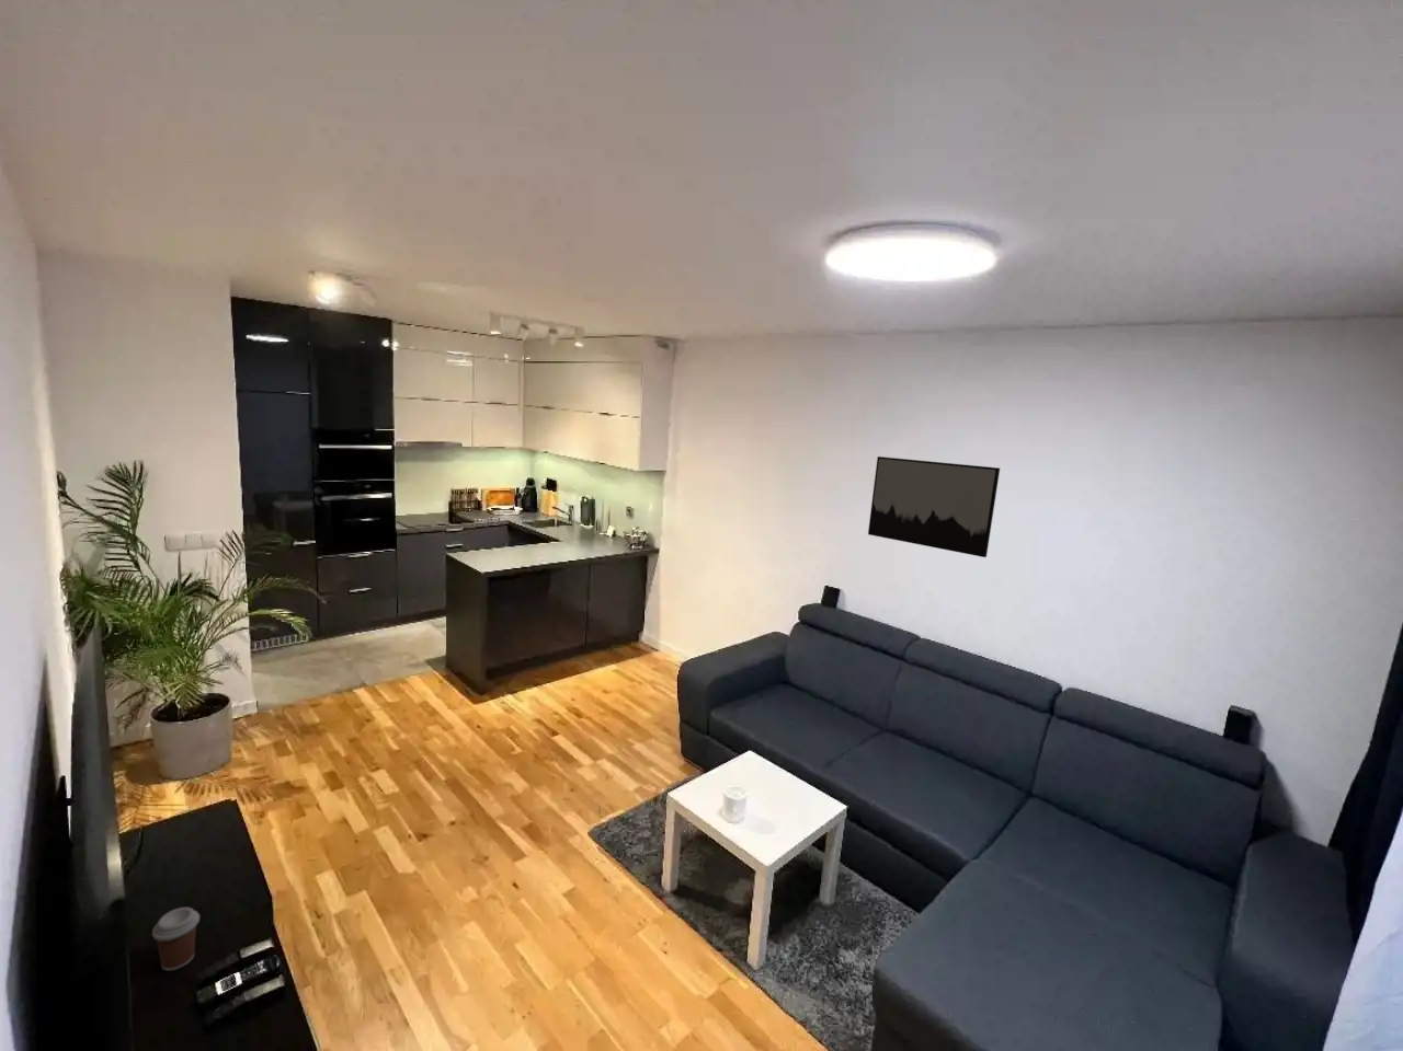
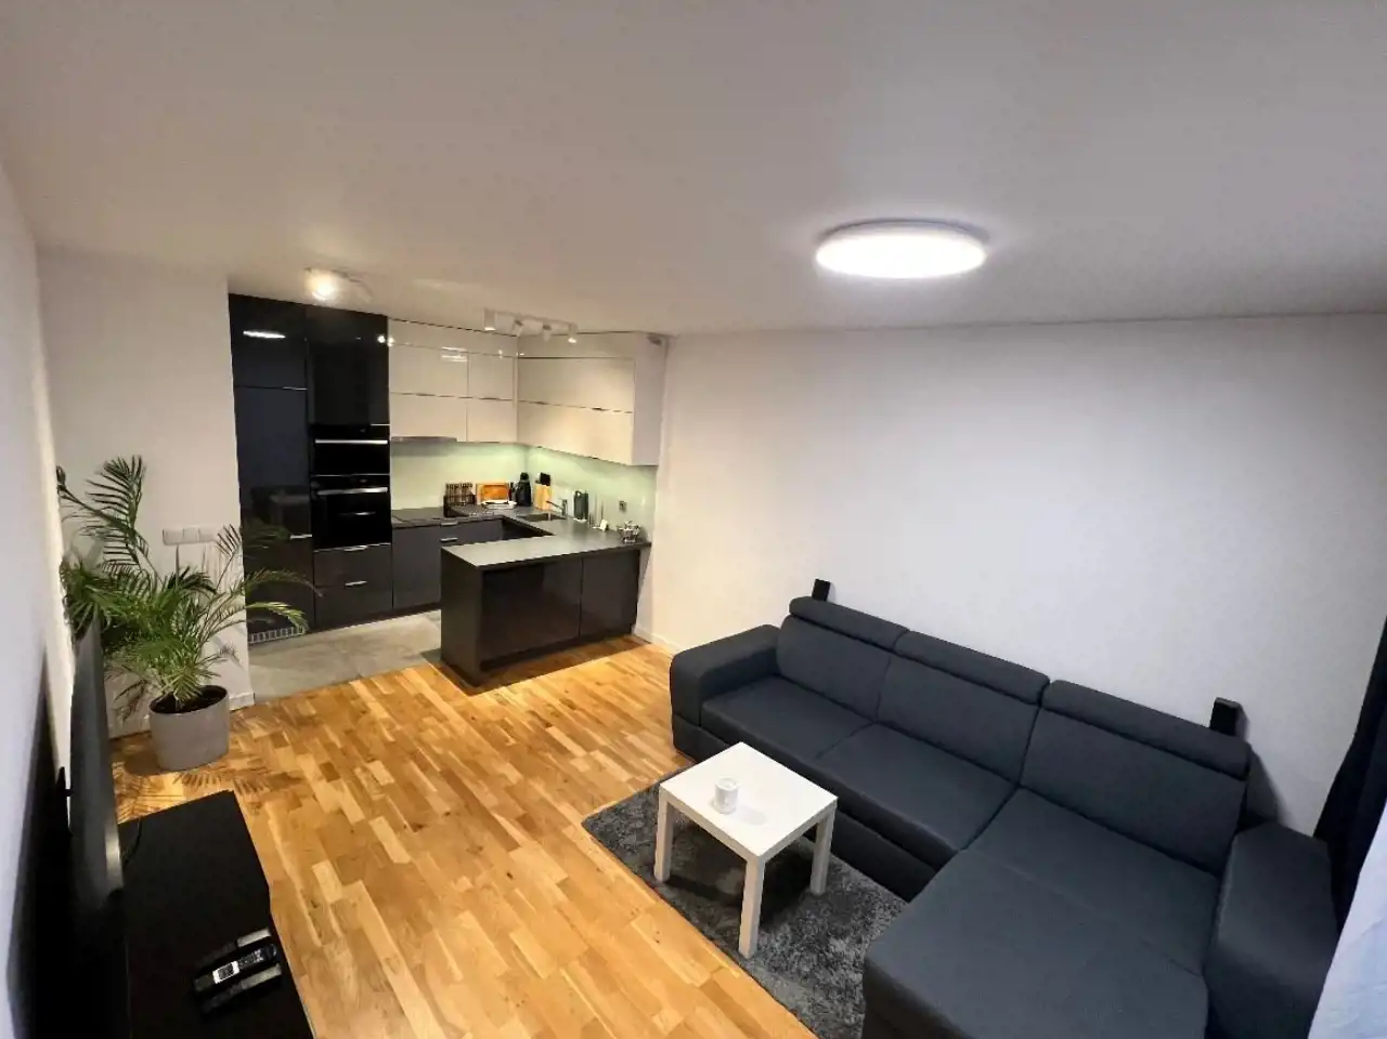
- coffee cup (177, 938)
- wall art (928, 503)
